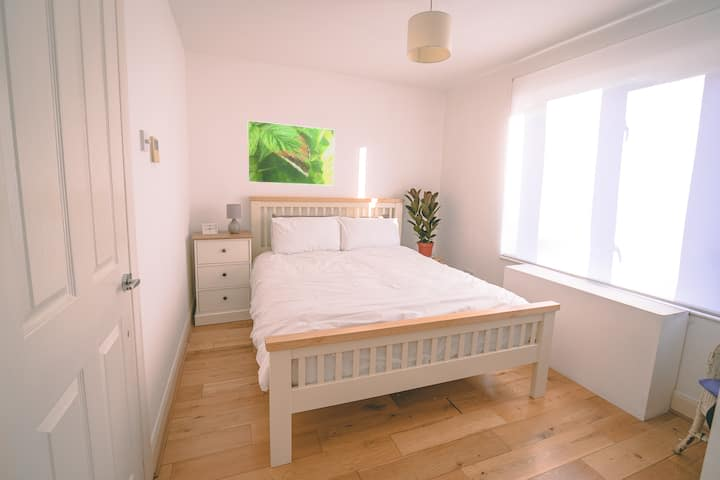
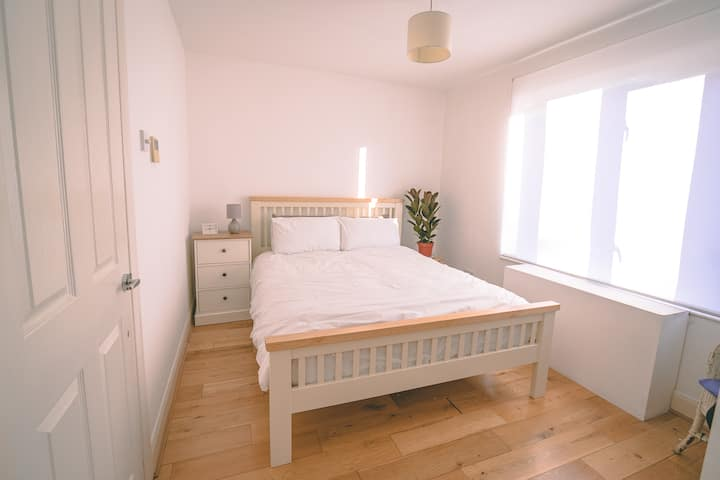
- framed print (292, 155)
